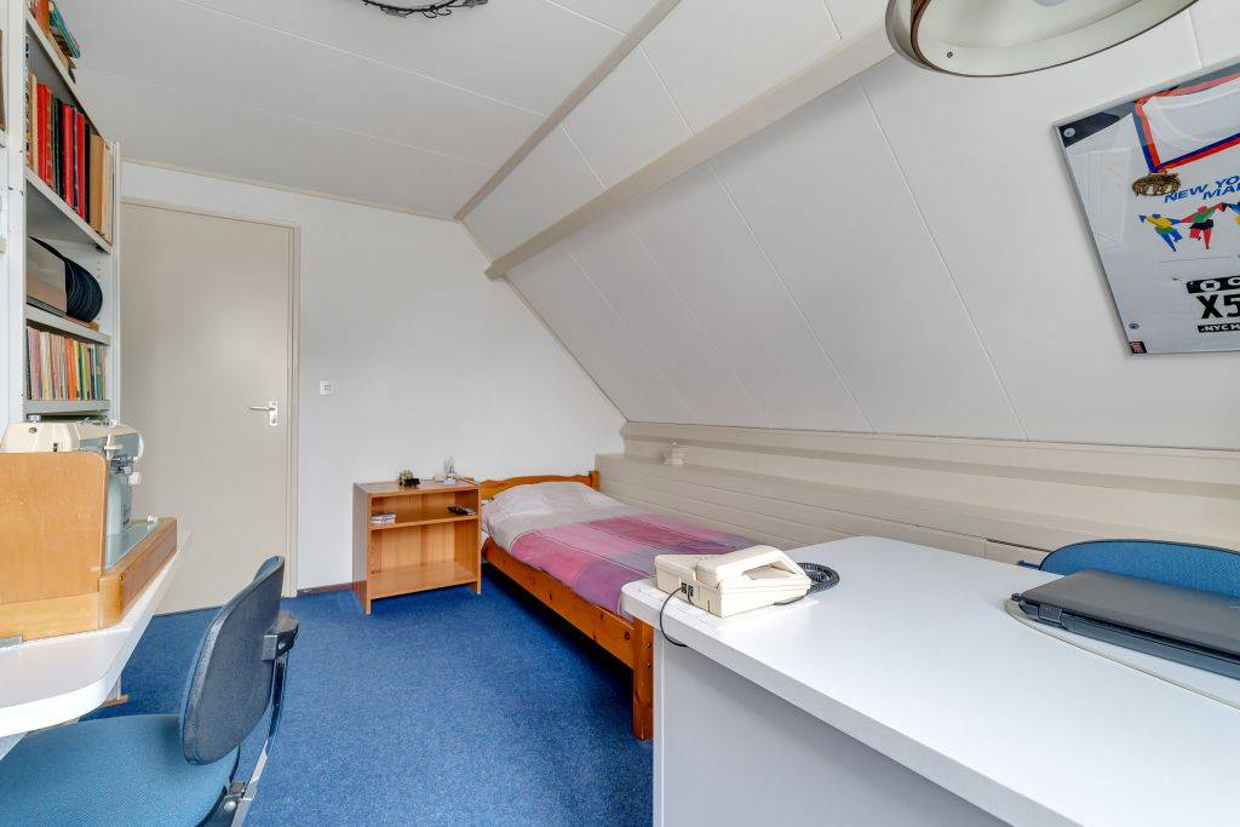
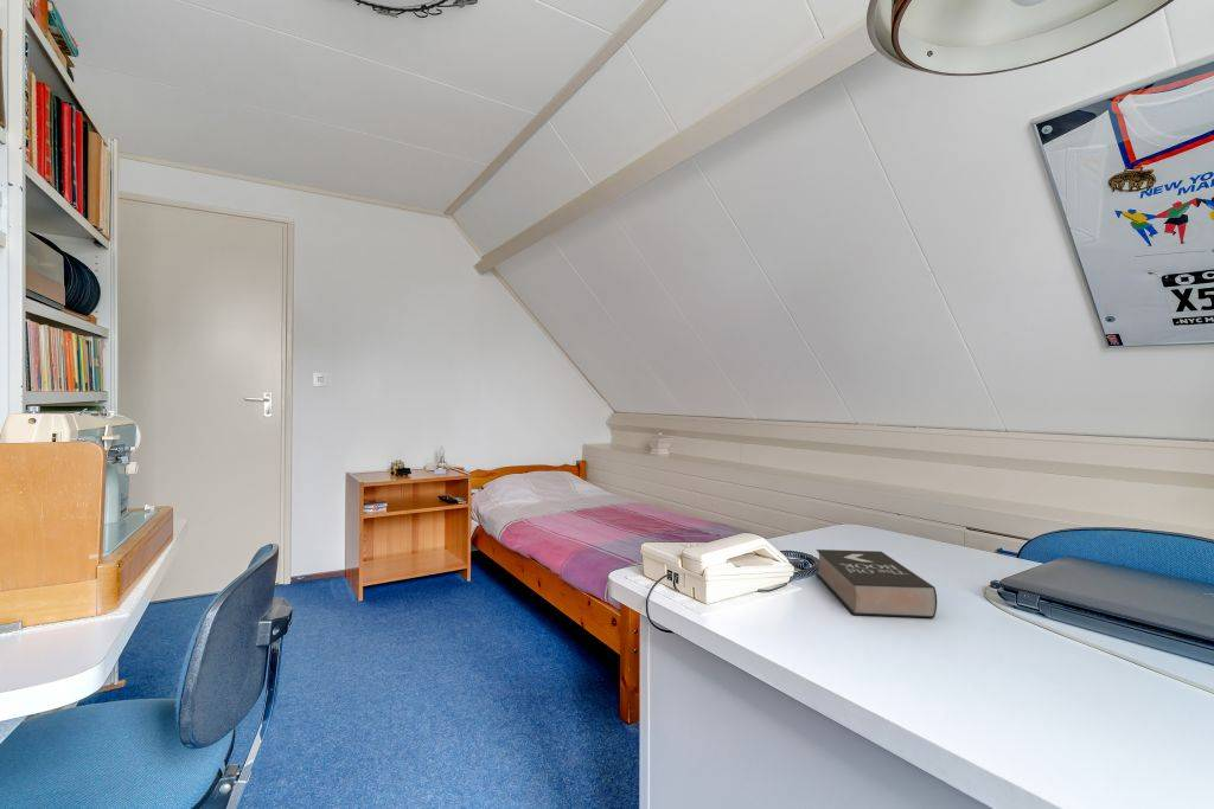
+ book (869, 579)
